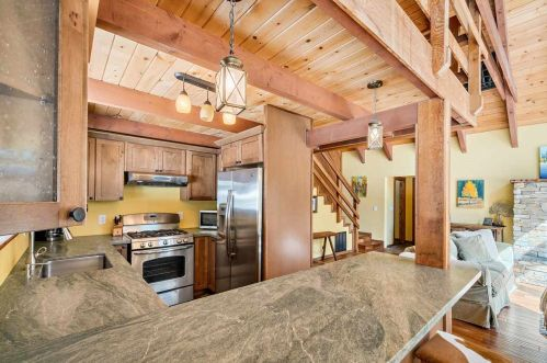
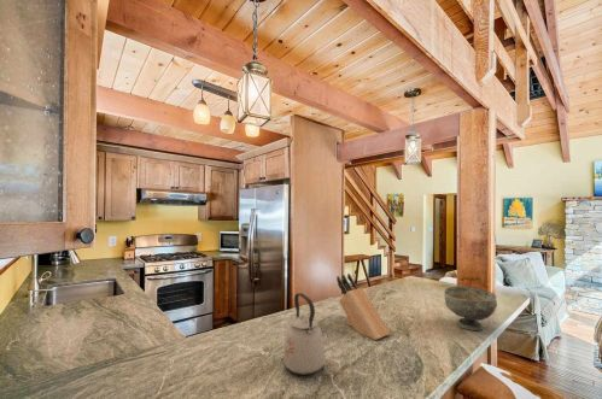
+ kettle (300, 327)
+ bowl (469, 309)
+ knife block (360, 303)
